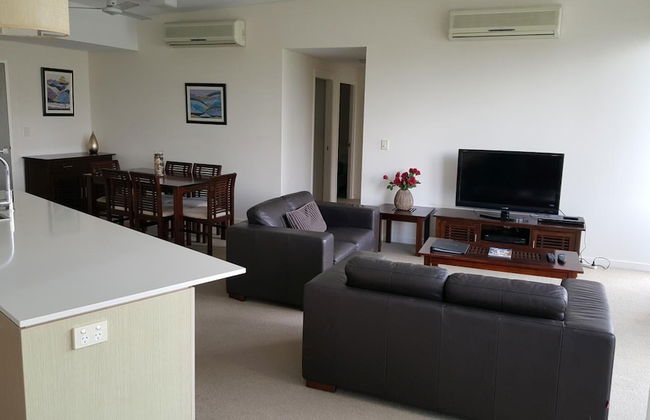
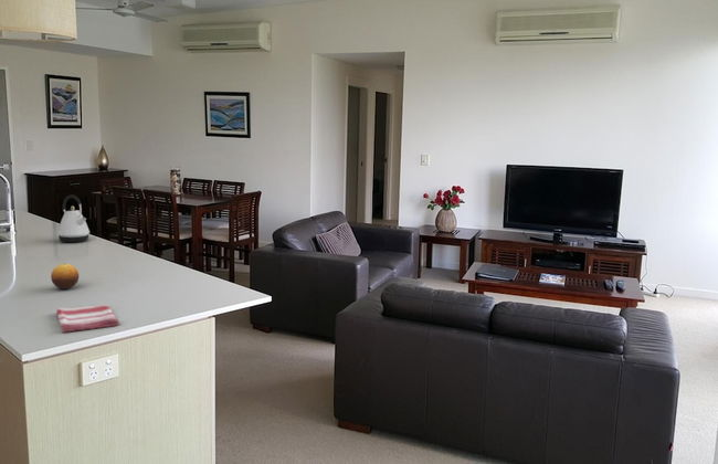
+ fruit (65, 275)
+ dish towel (86, 316)
+ kettle (73, 218)
